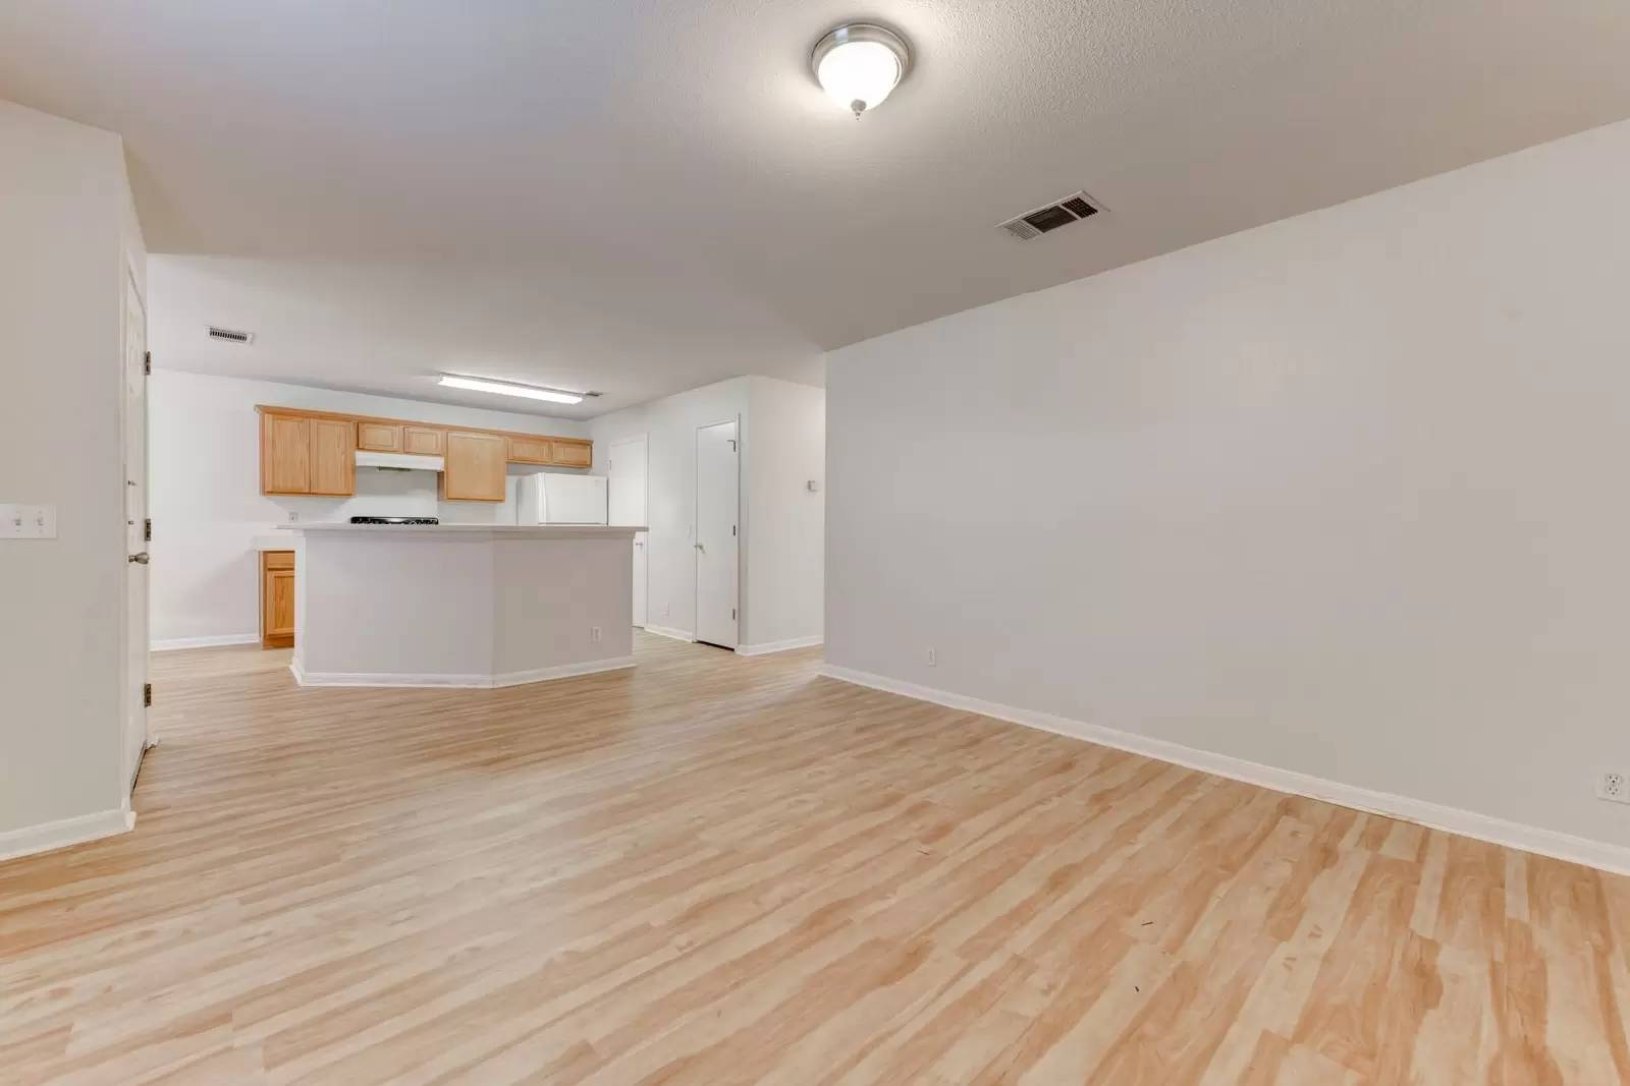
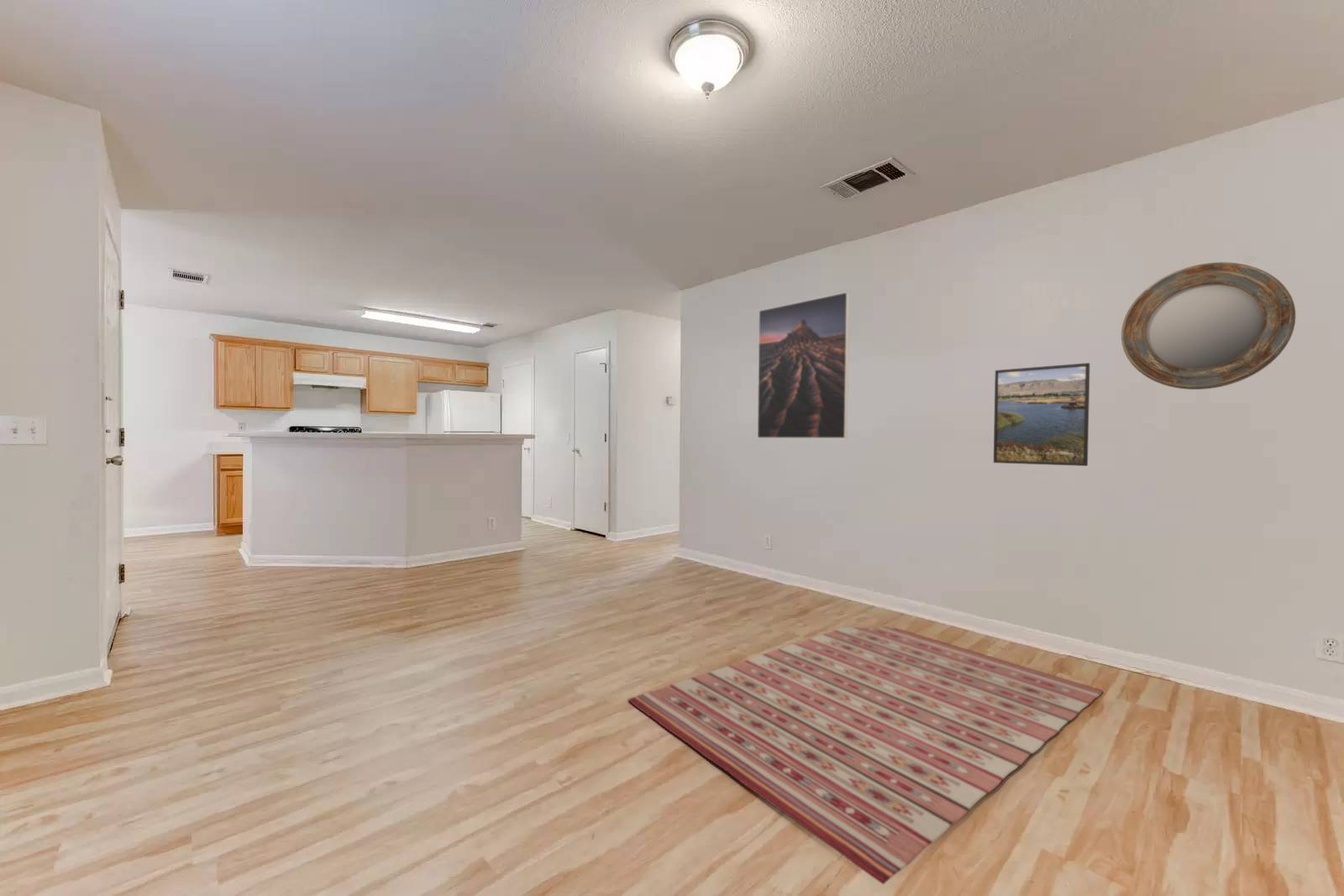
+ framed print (800, 370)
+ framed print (1038, 416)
+ rug (872, 695)
+ home mirror (1201, 327)
